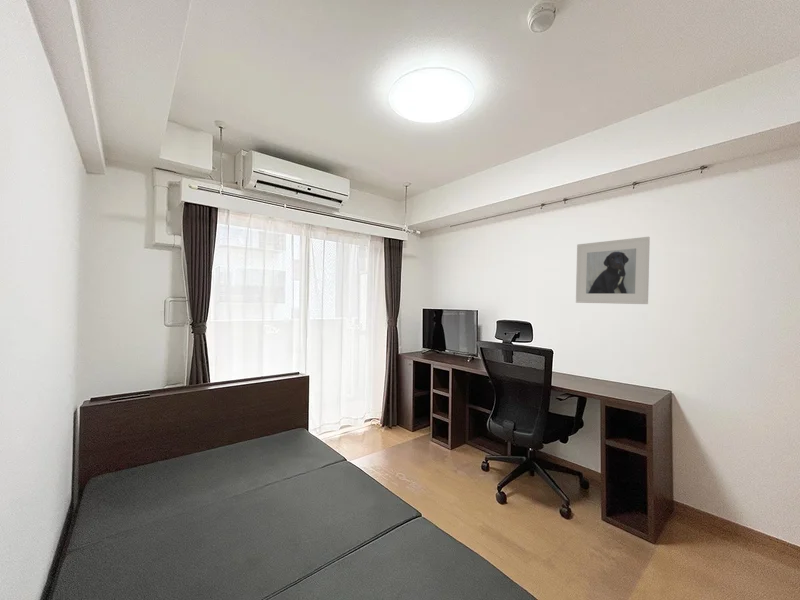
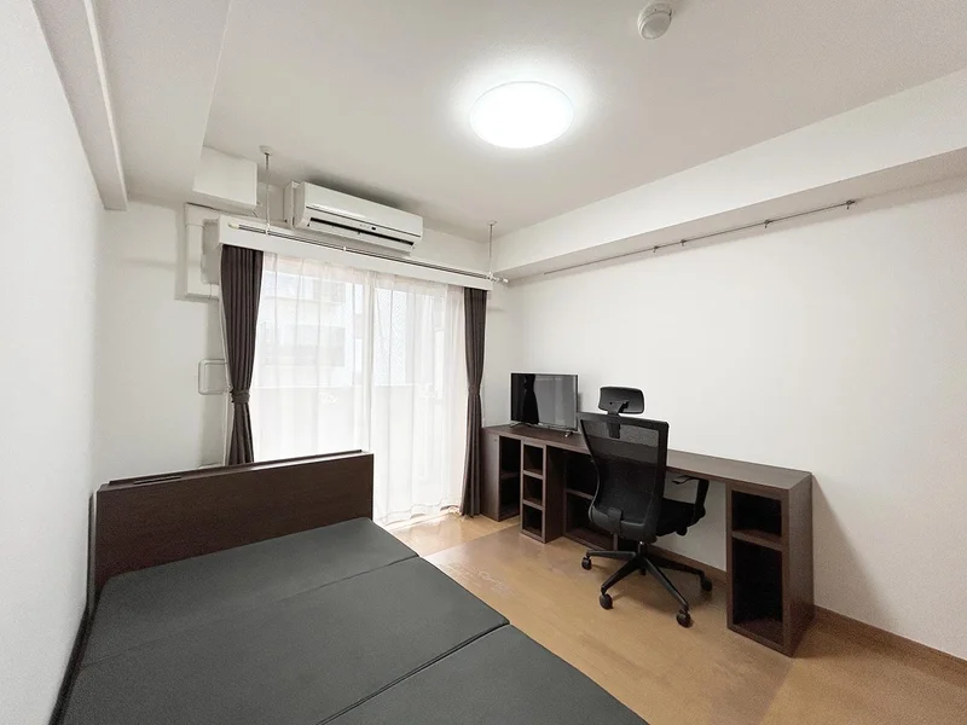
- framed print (610, 272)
